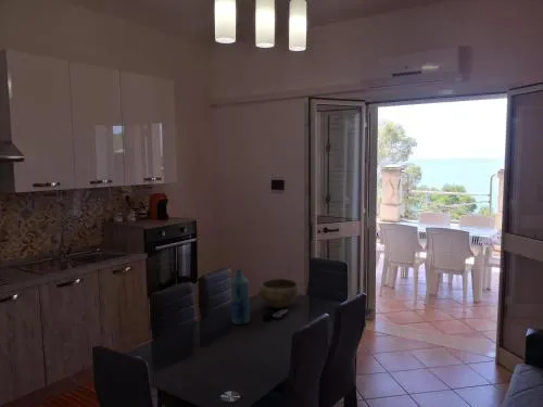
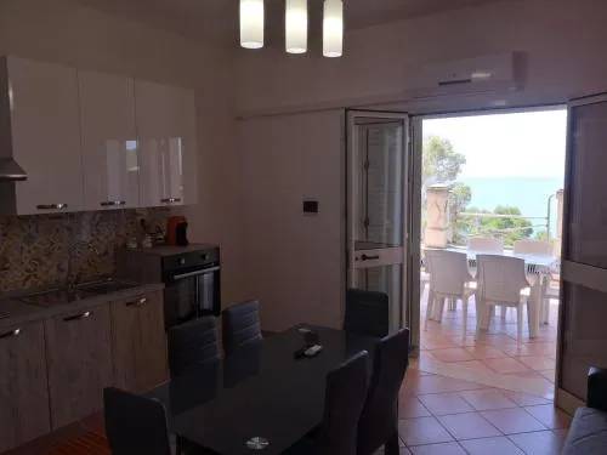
- bottle (240, 296)
- bowl (279, 294)
